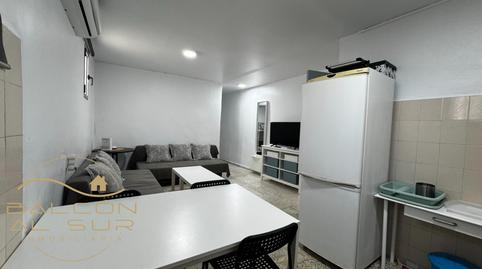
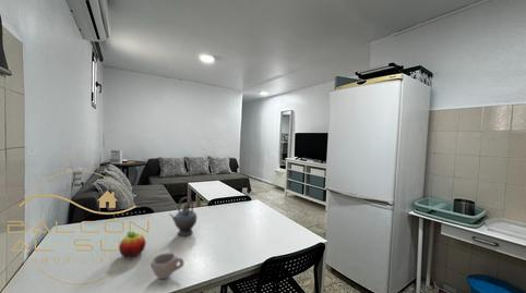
+ cup (167, 266)
+ teapot (182, 215)
+ fruit (132, 244)
